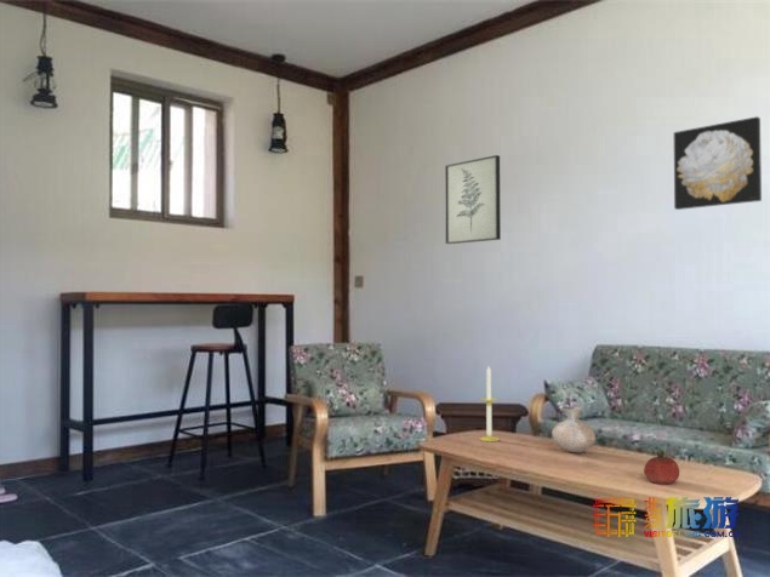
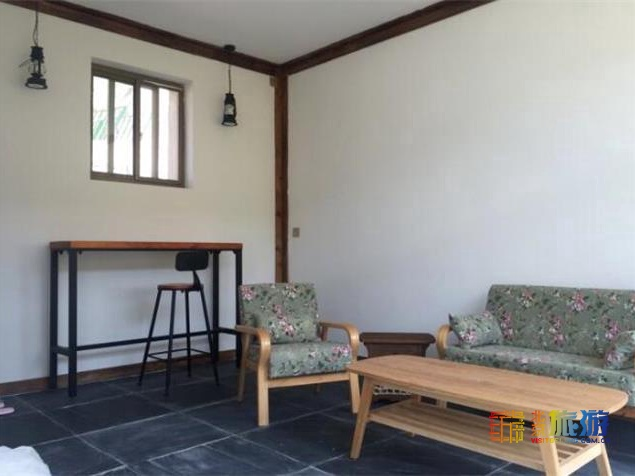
- candle (489, 401)
- fruit (661, 464)
- wall art (715, 165)
- wall art (472, 201)
- vase (572, 429)
